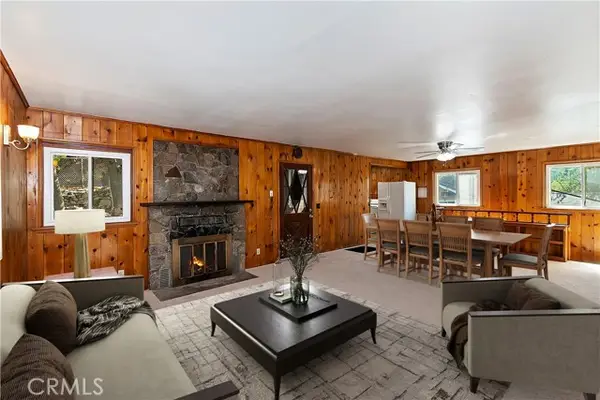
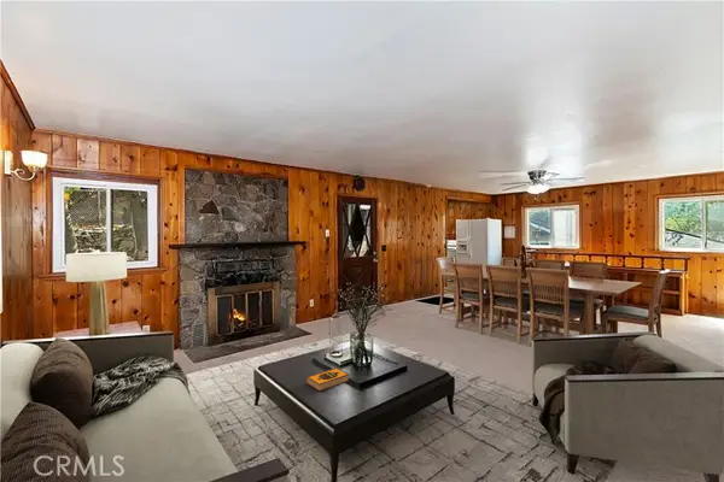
+ hardback book (327, 378)
